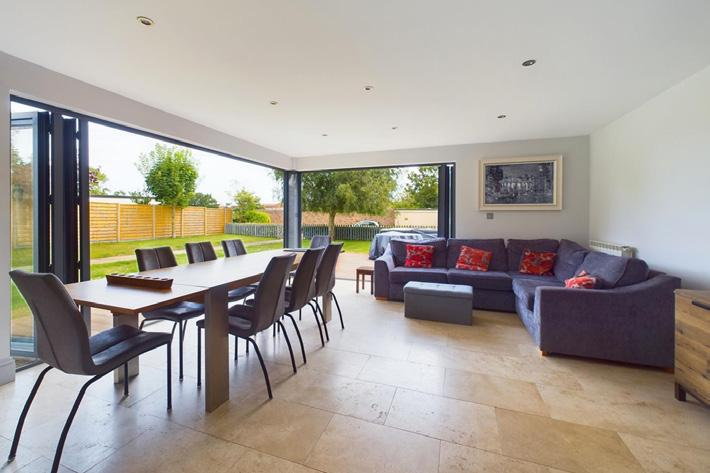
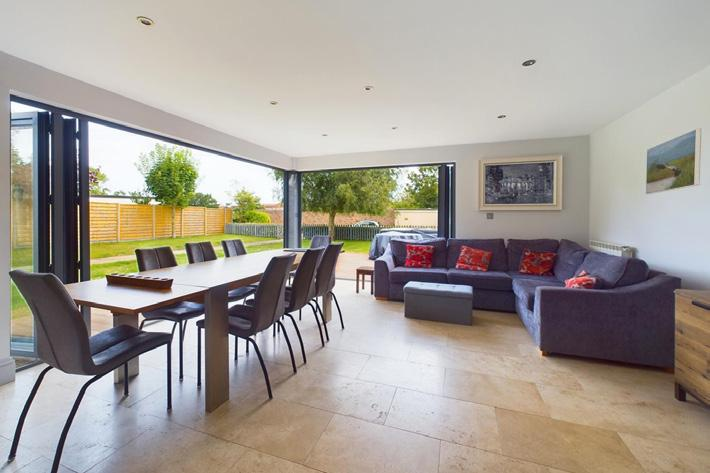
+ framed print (670, 165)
